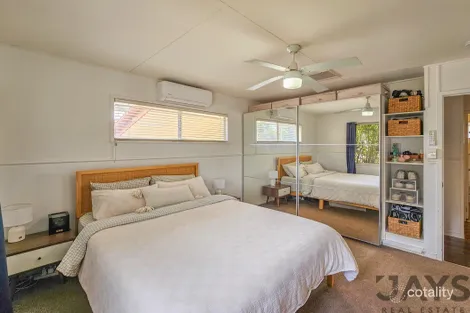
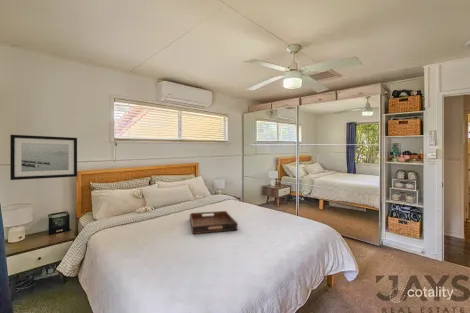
+ wall art (46, 157)
+ serving tray (211, 220)
